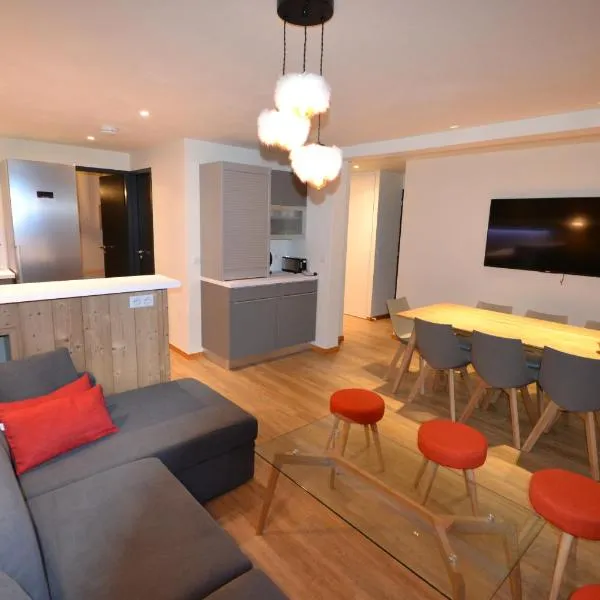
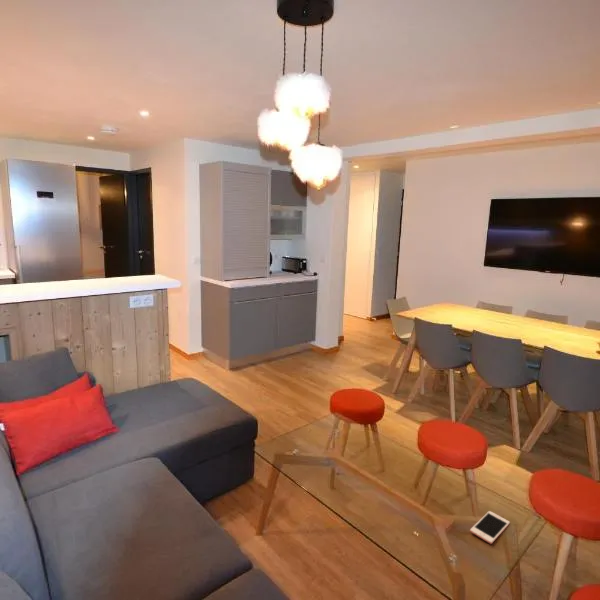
+ cell phone (490, 526)
